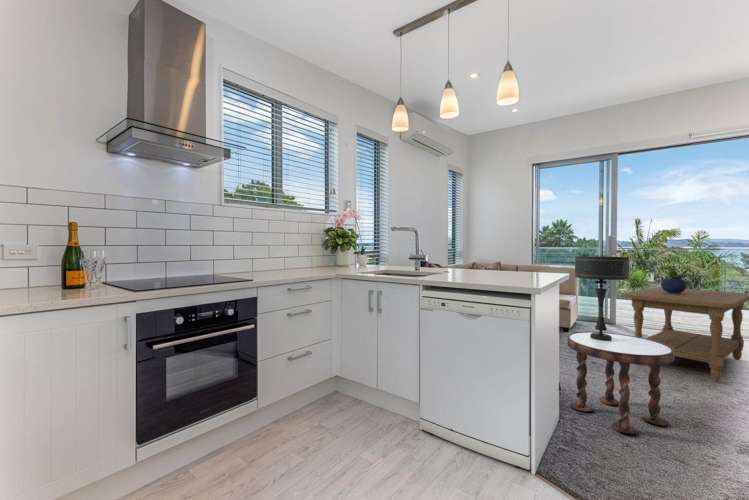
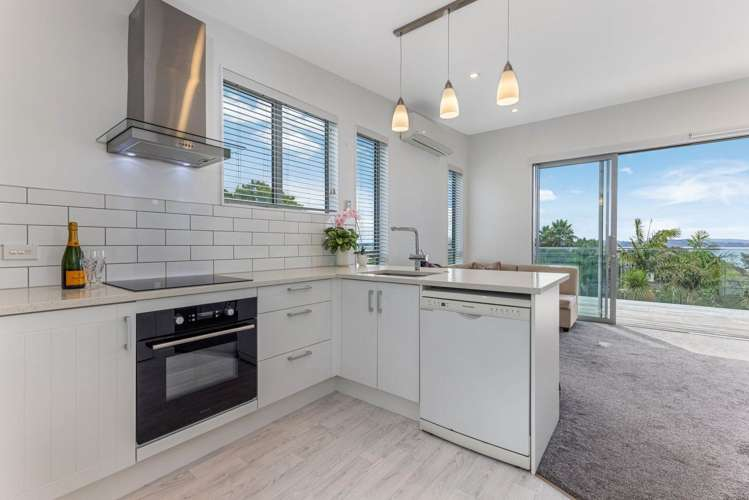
- potted plant (676, 277)
- side table (619, 378)
- table lamp (601, 296)
- coffee table (688, 332)
